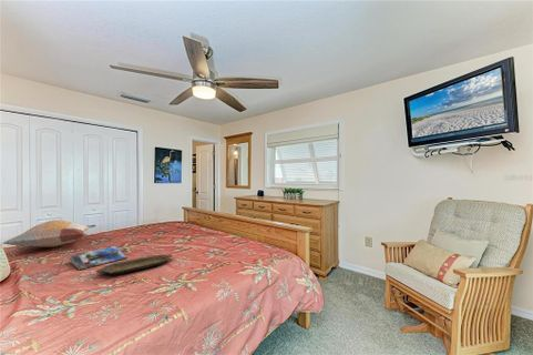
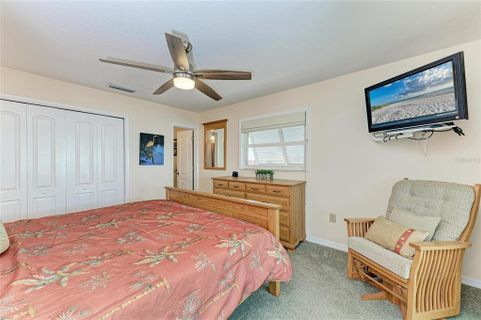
- decorative pillow (57, 232)
- serving tray (137, 264)
- magazine (99, 256)
